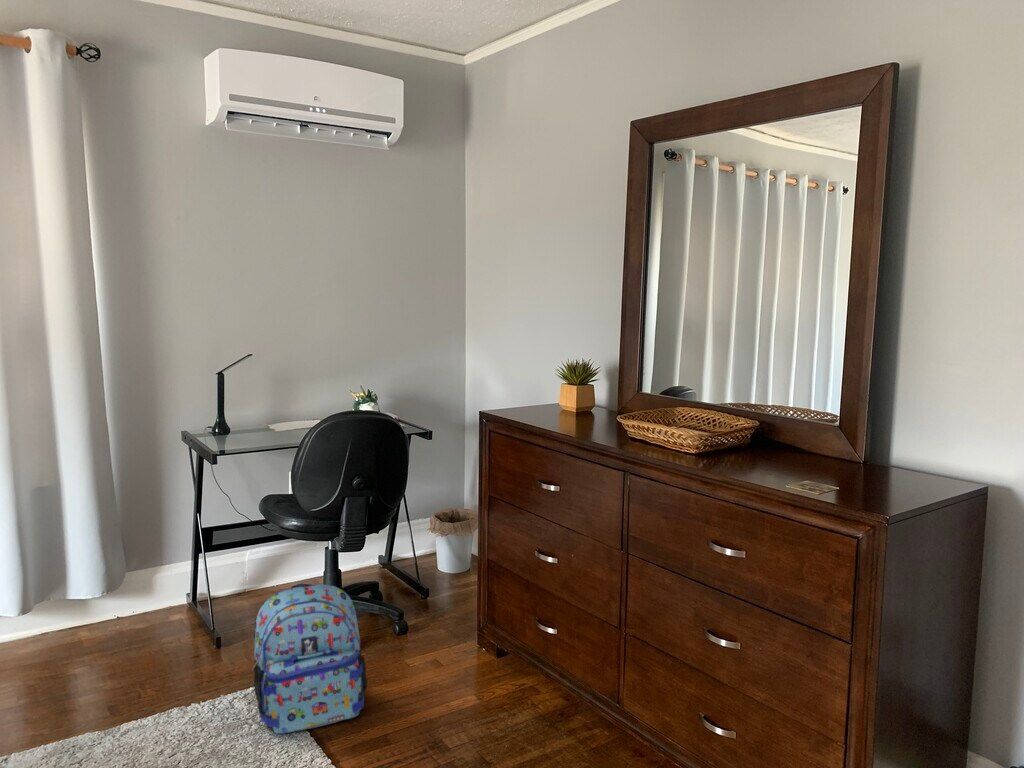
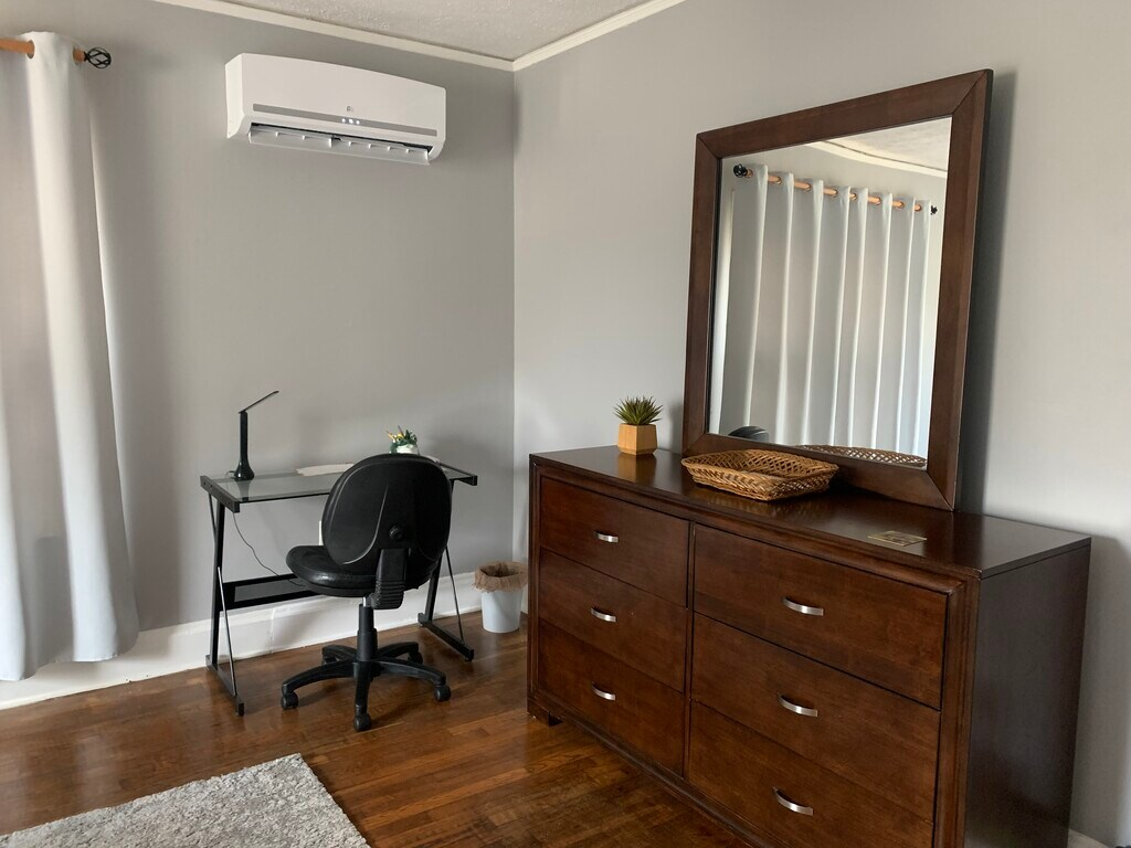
- backpack (310, 652)
